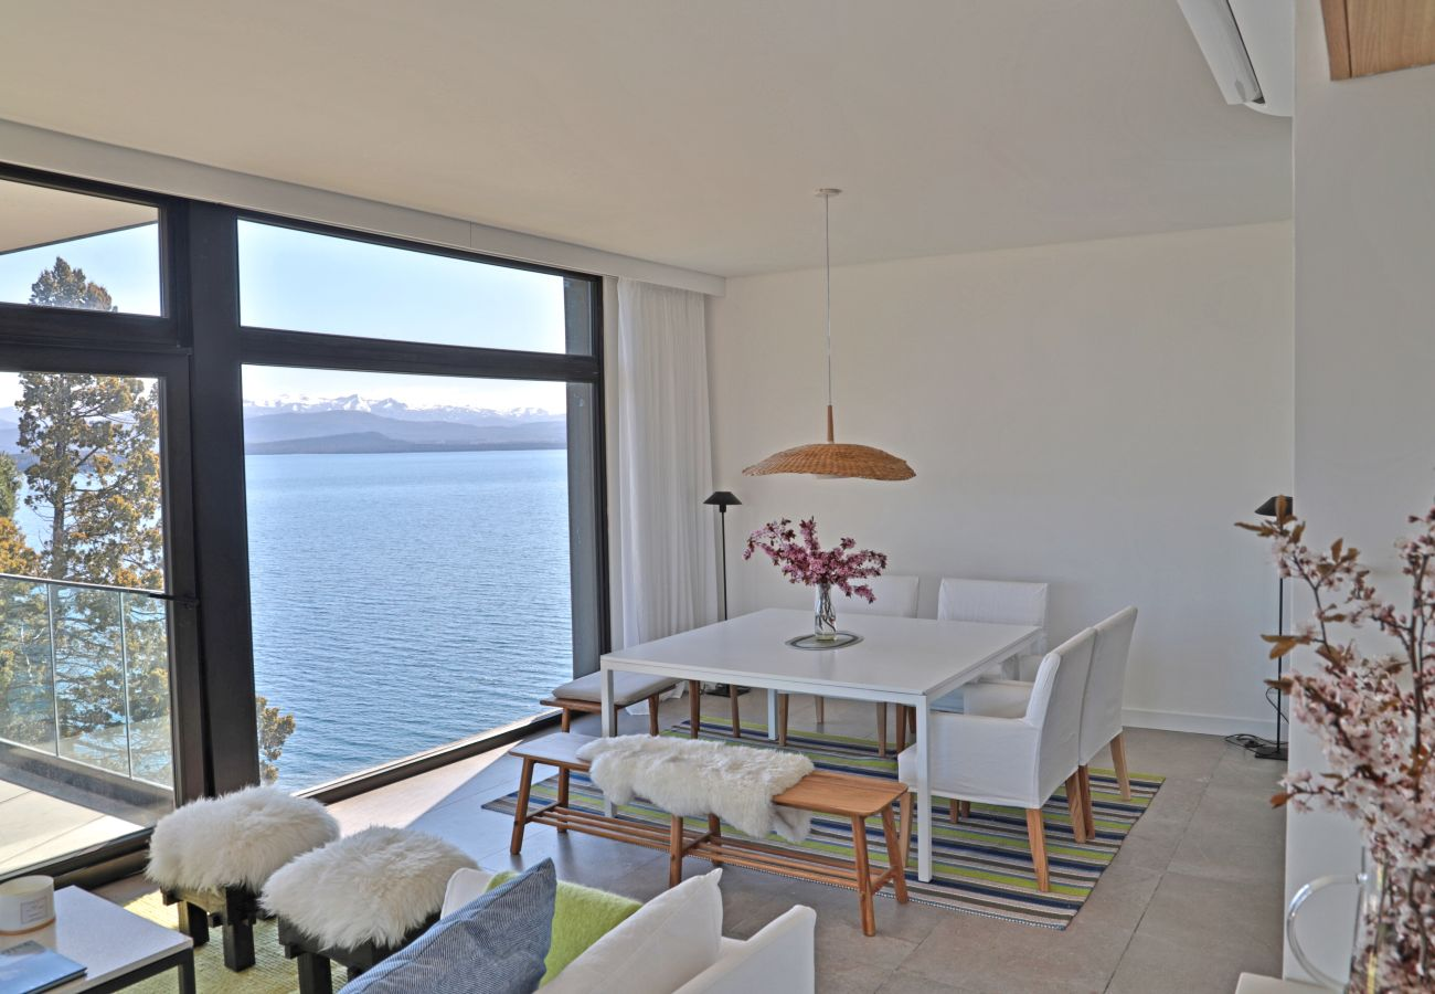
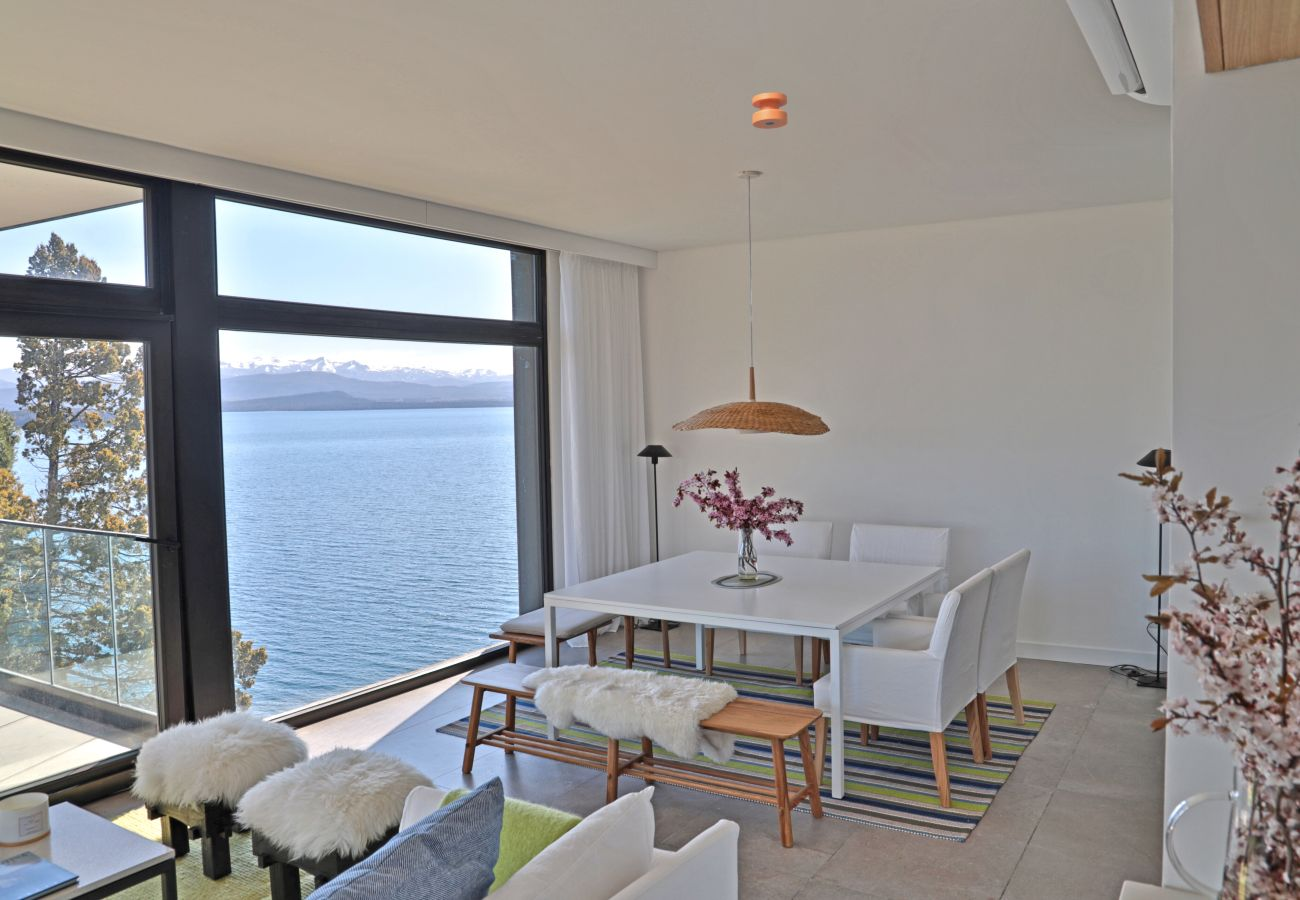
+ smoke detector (769, 110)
